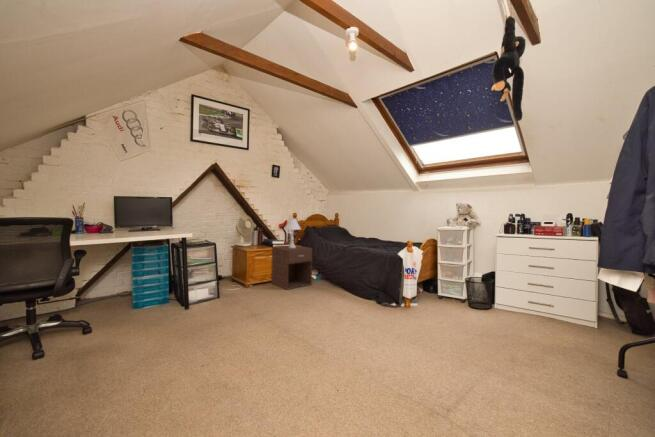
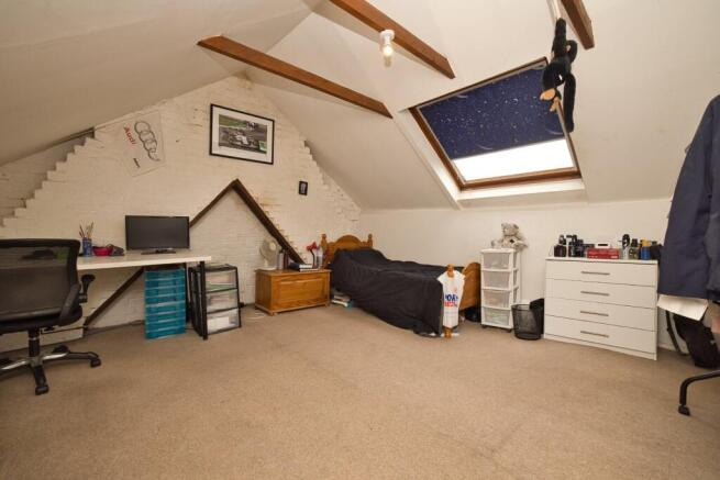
- table lamp (292, 232)
- nightstand (292, 266)
